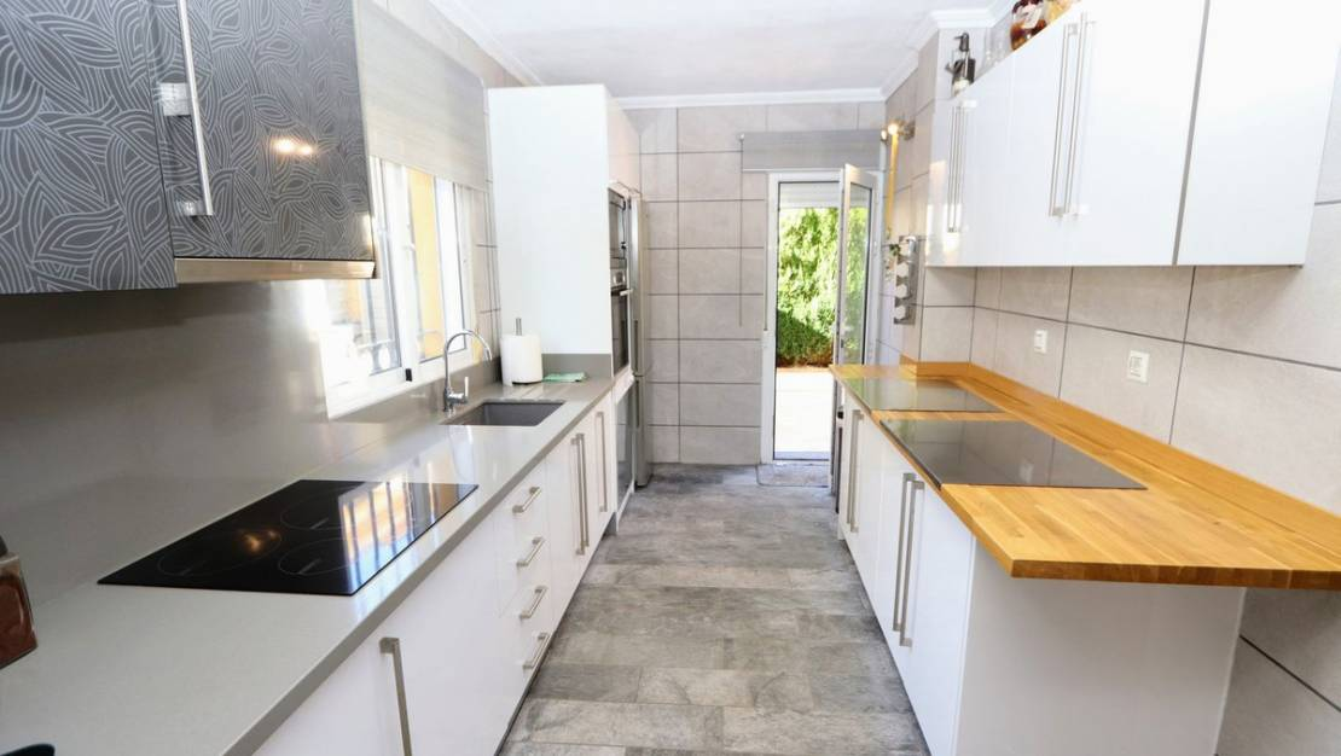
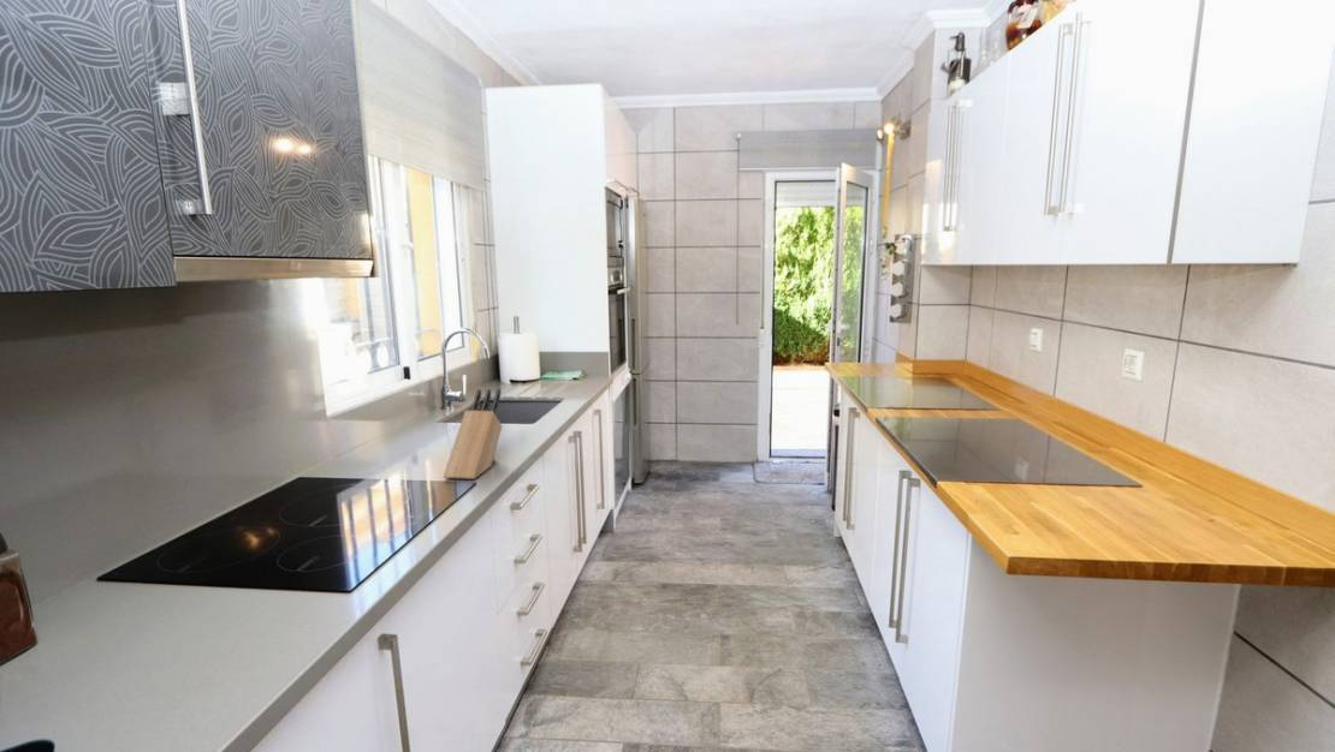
+ knife block (475, 430)
